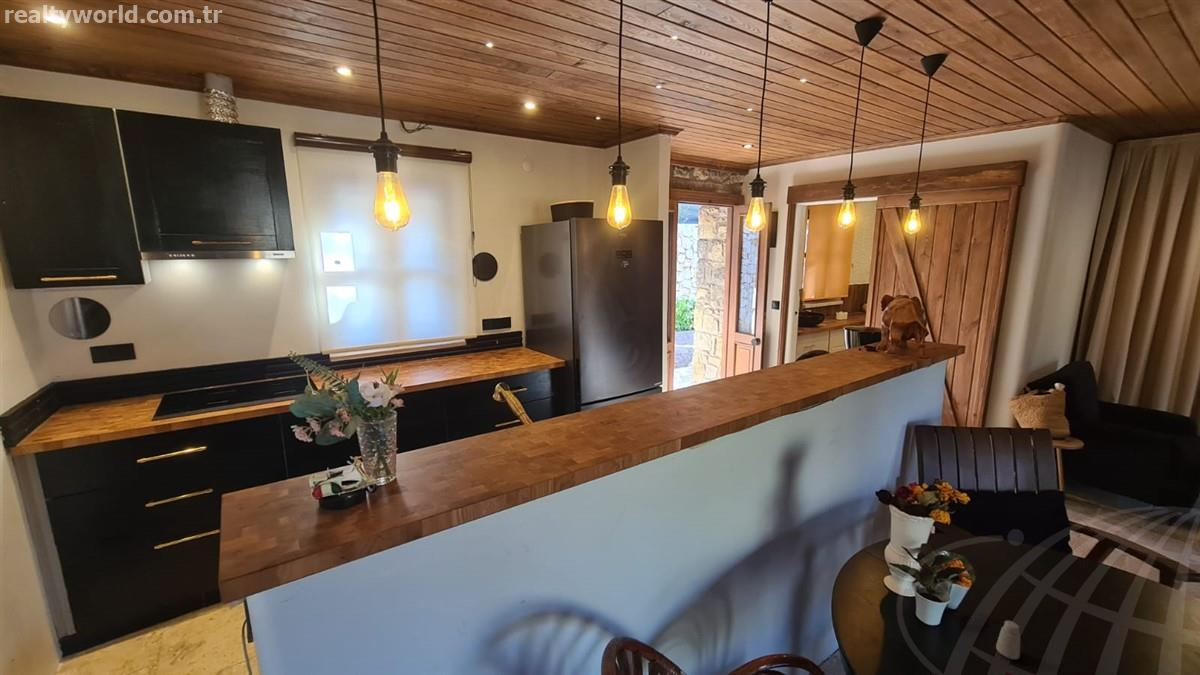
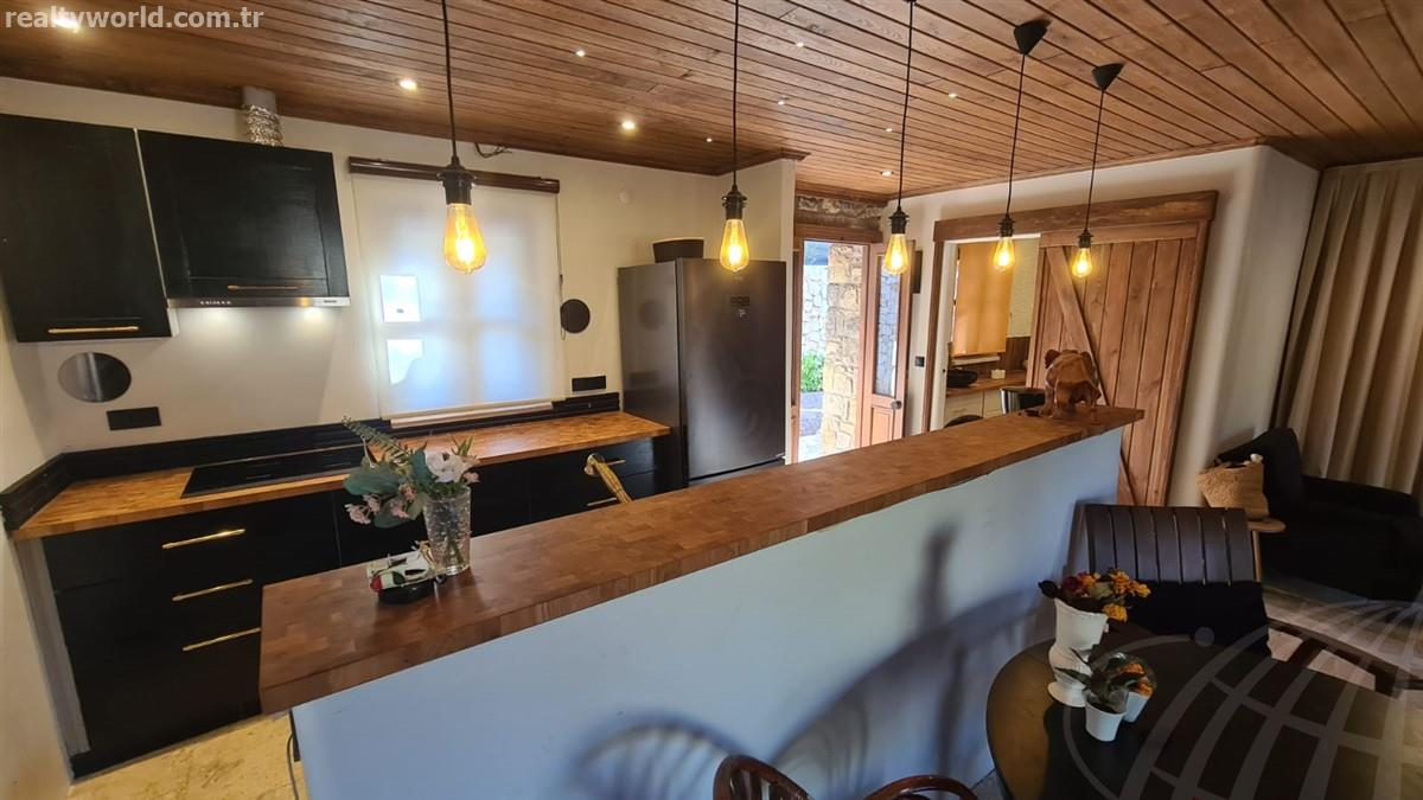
- saltshaker (1009, 638)
